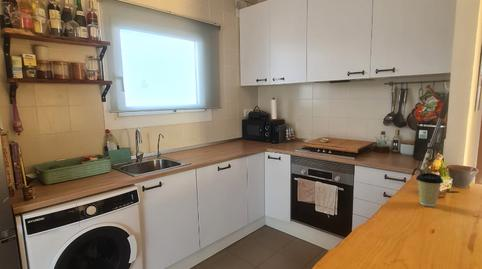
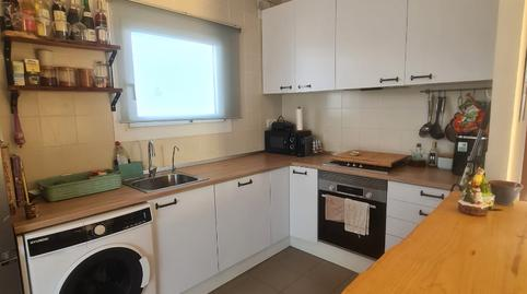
- coffee cup (428, 189)
